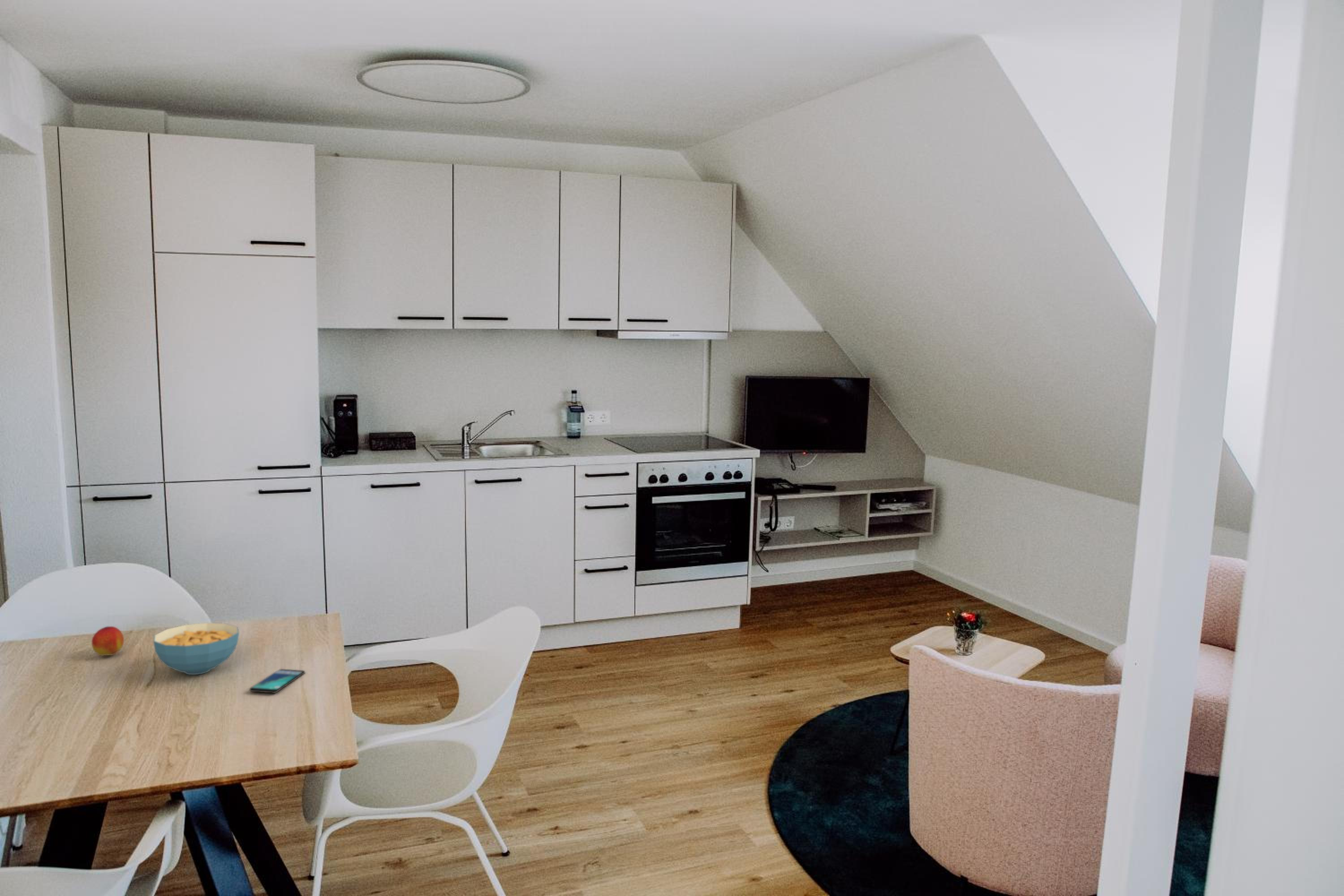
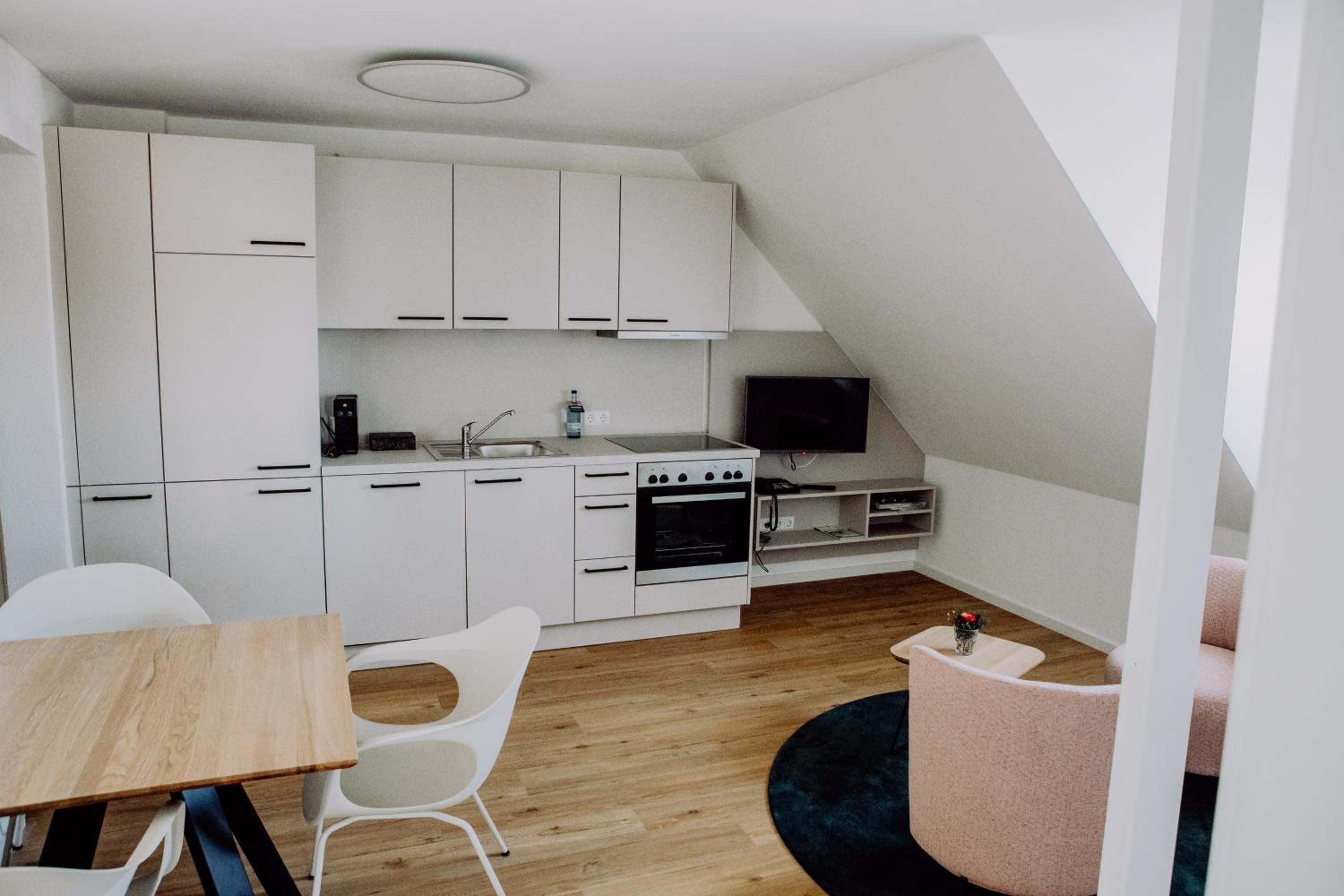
- peach (108, 641)
- smartphone (278, 681)
- cereal bowl (197, 652)
